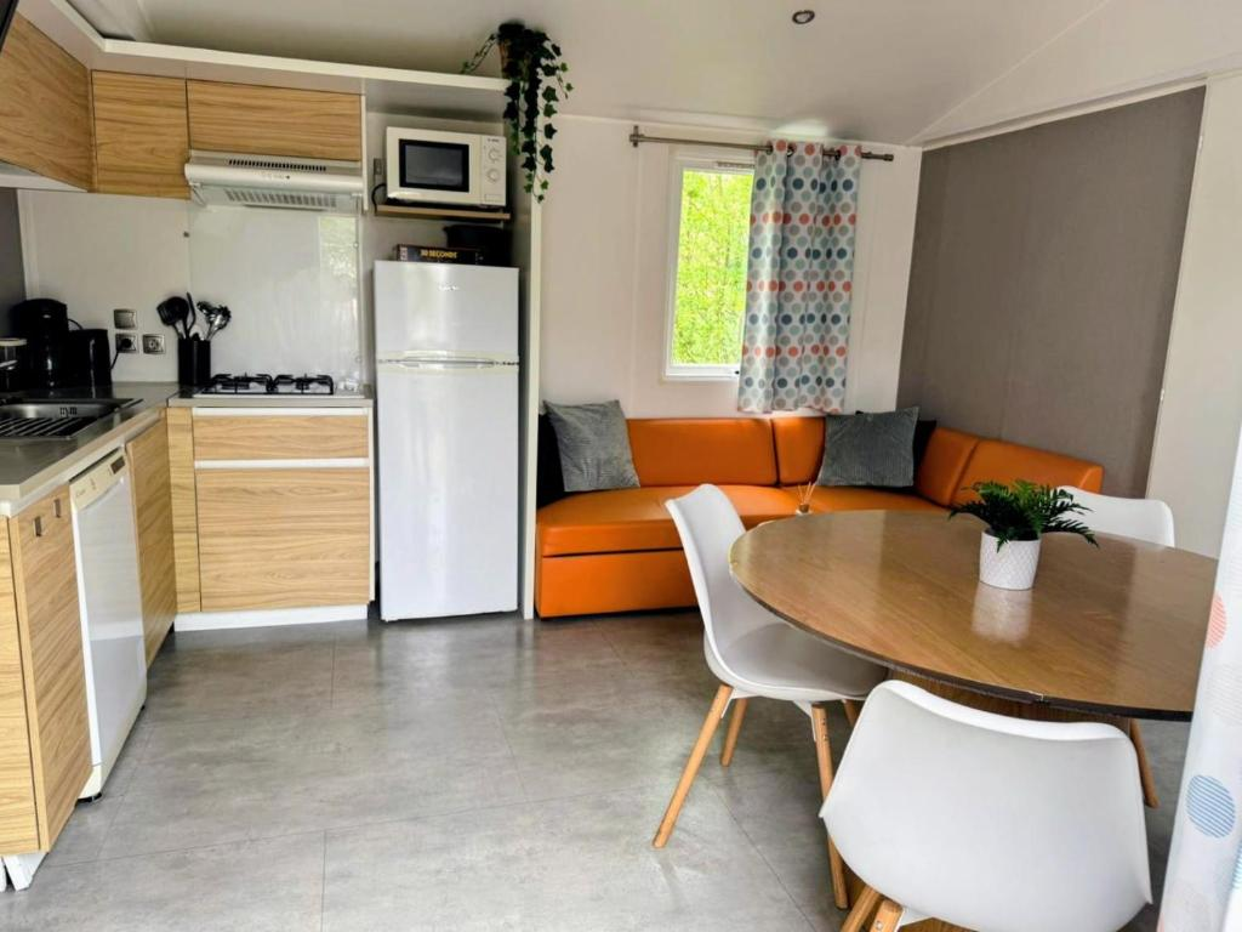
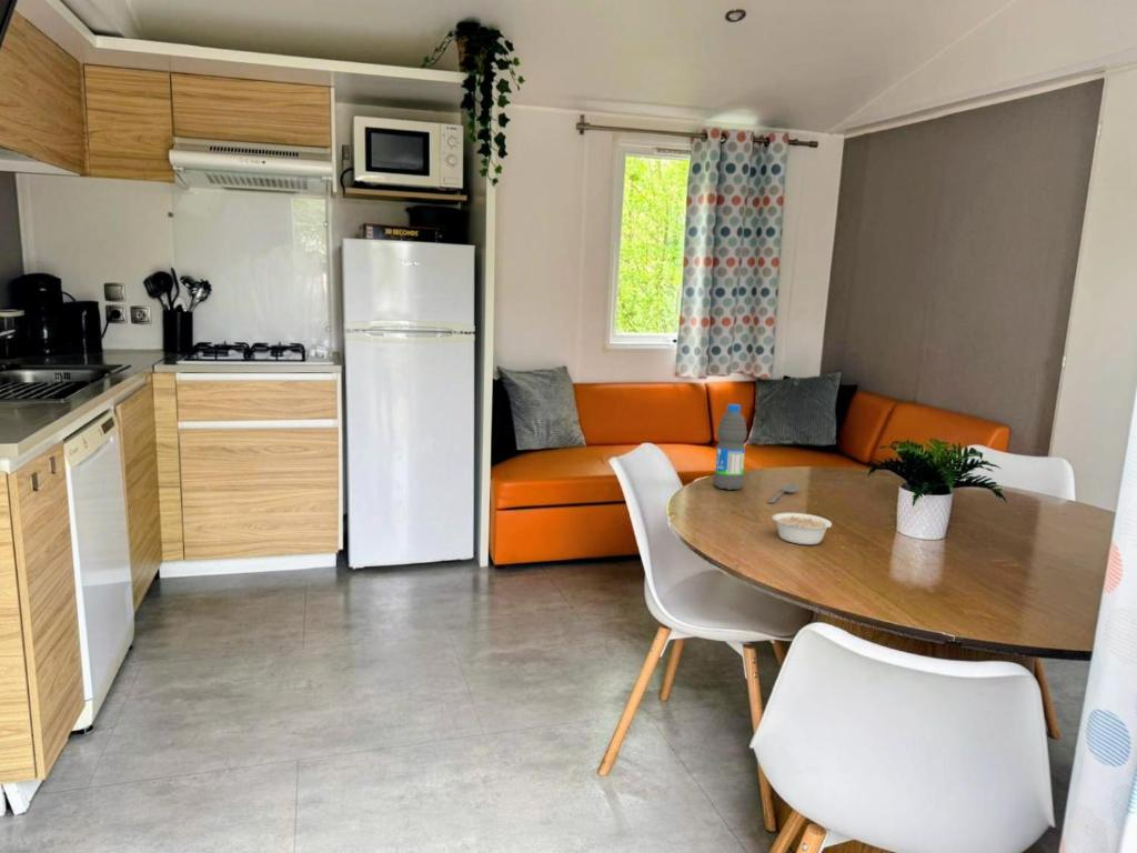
+ spoon (782, 492)
+ water bottle (731, 445)
+ legume (803, 528)
